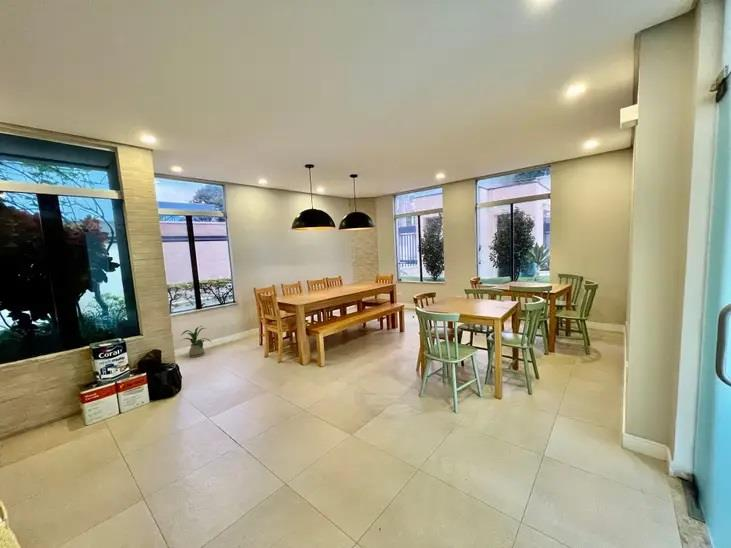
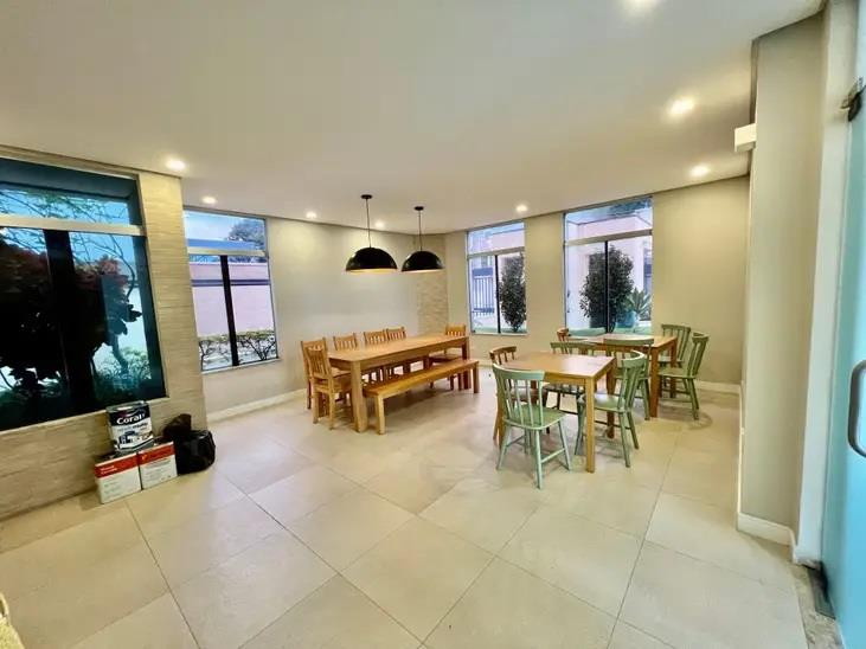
- house plant (195, 339)
